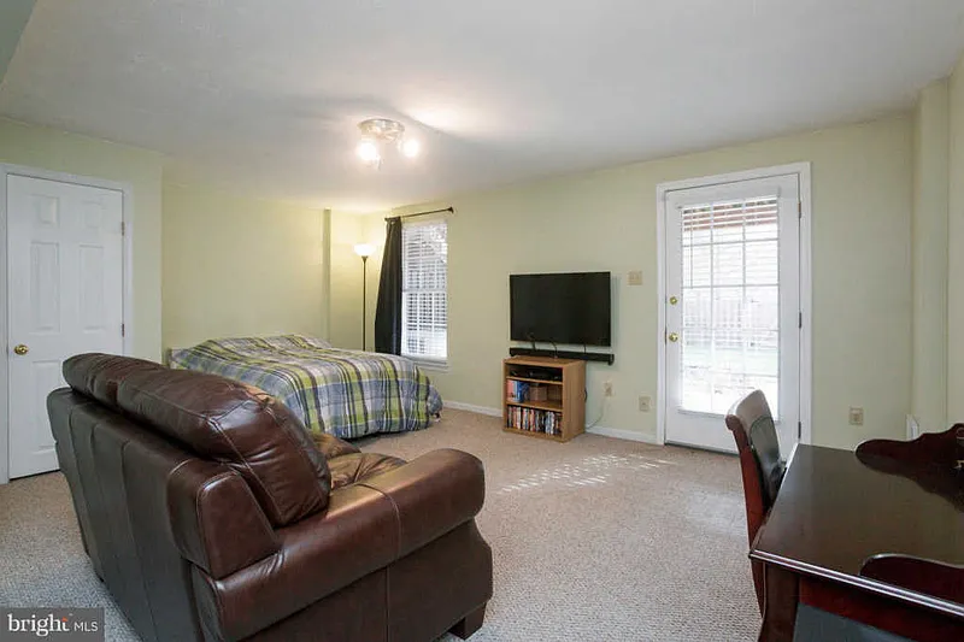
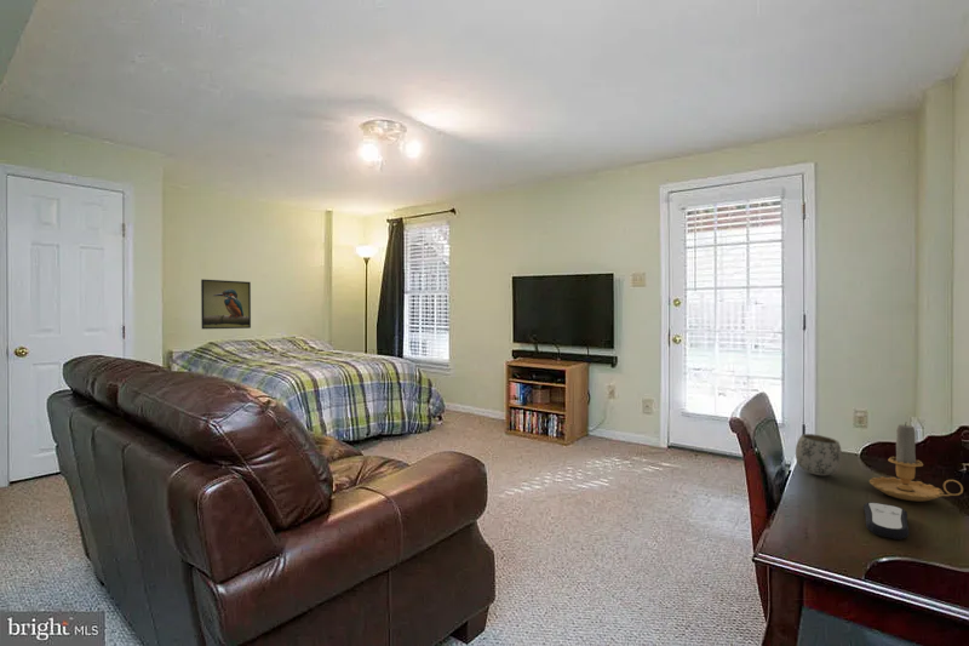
+ candle (913, 459)
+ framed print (227, 304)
+ mug (819, 453)
+ remote control (885, 519)
